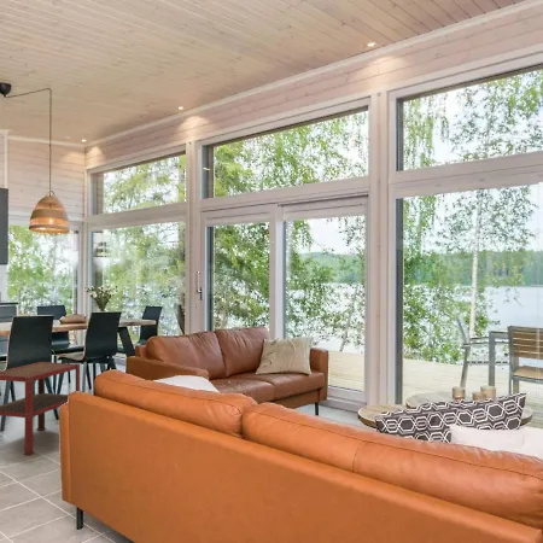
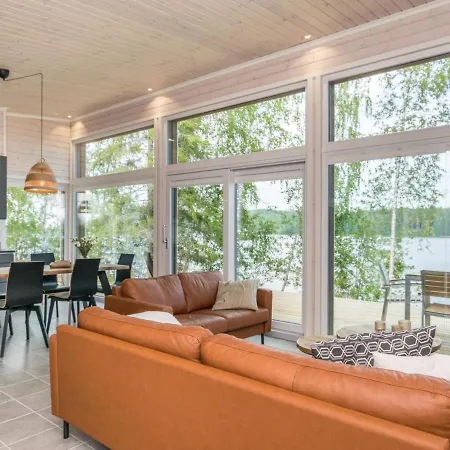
- side table (35, 404)
